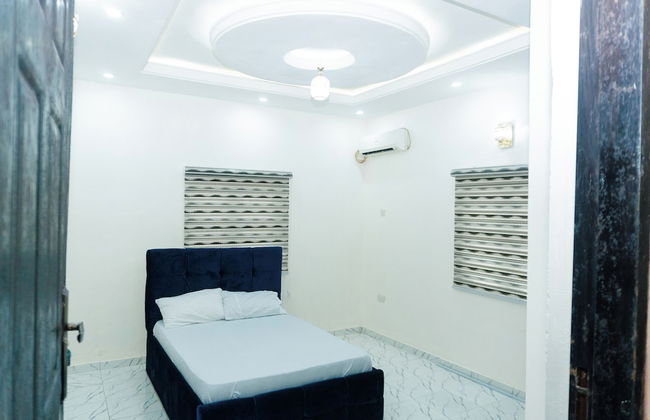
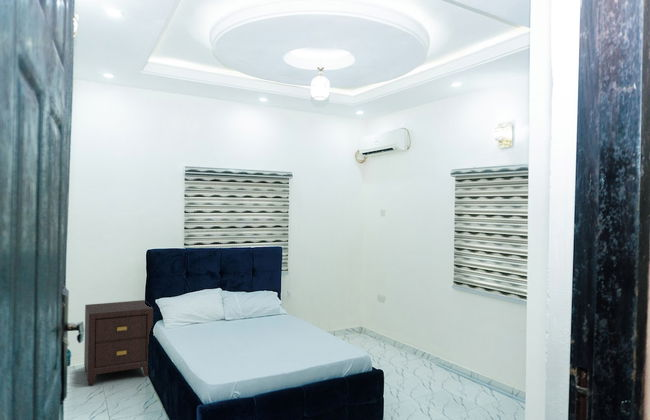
+ nightstand (118, 340)
